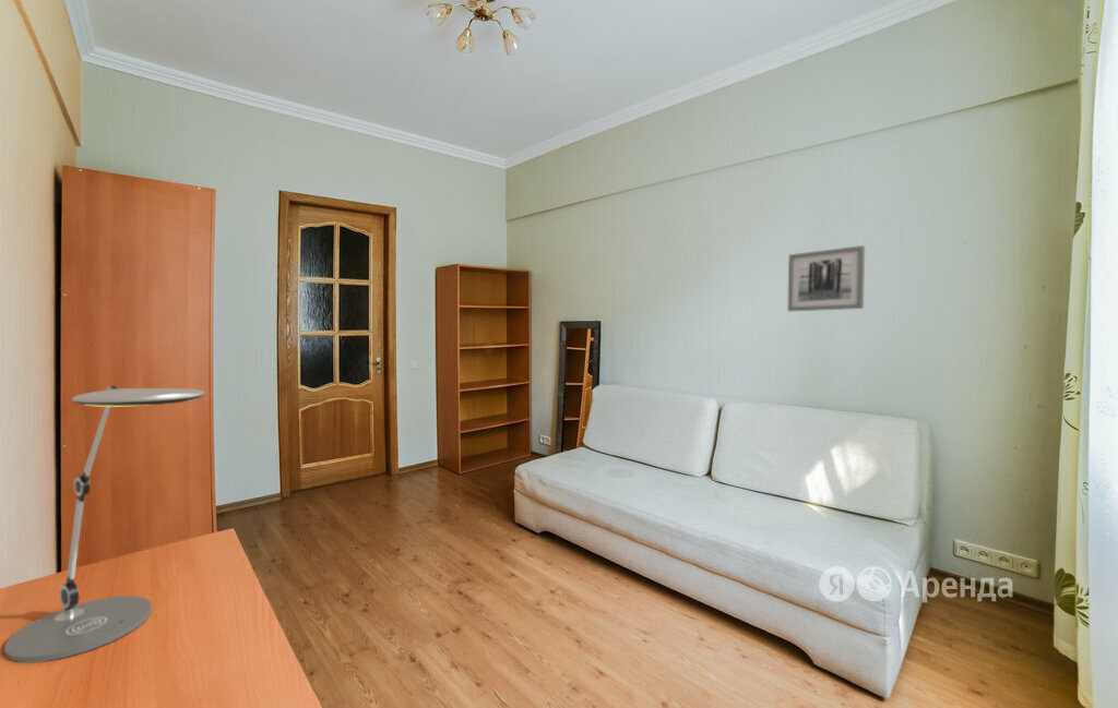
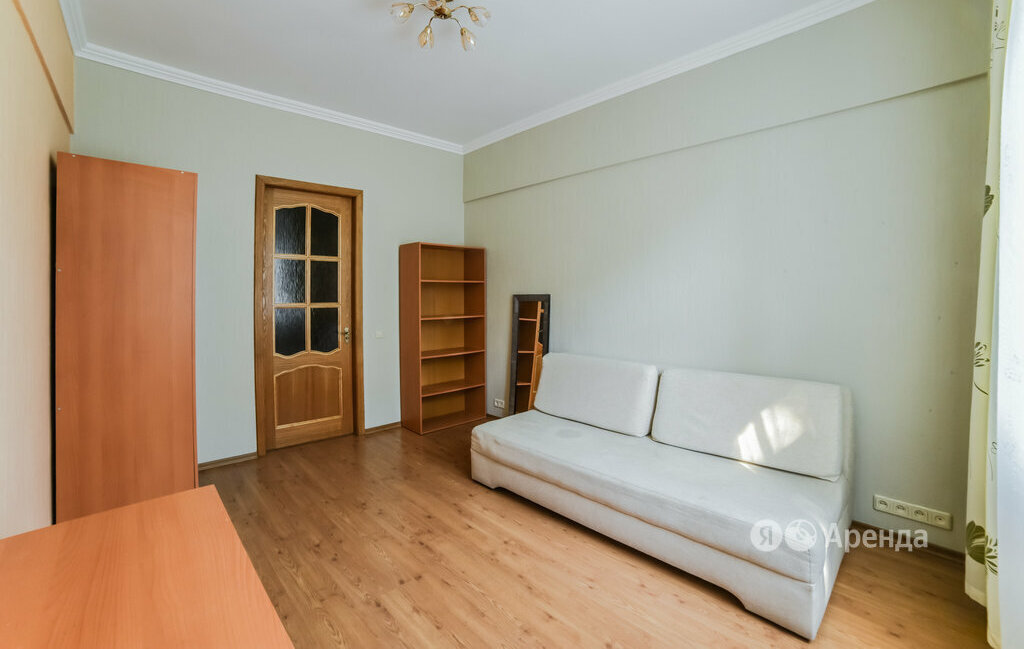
- desk lamp (82, 513)
- wall art (824, 279)
